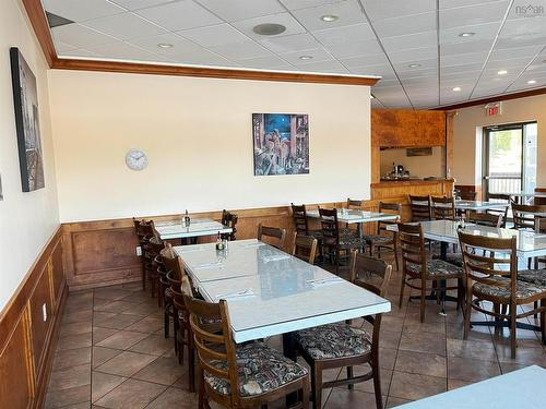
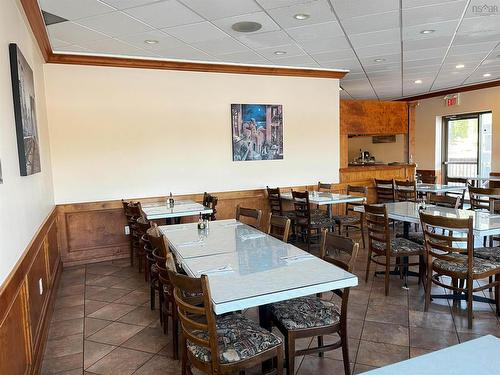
- wall clock (136, 159)
